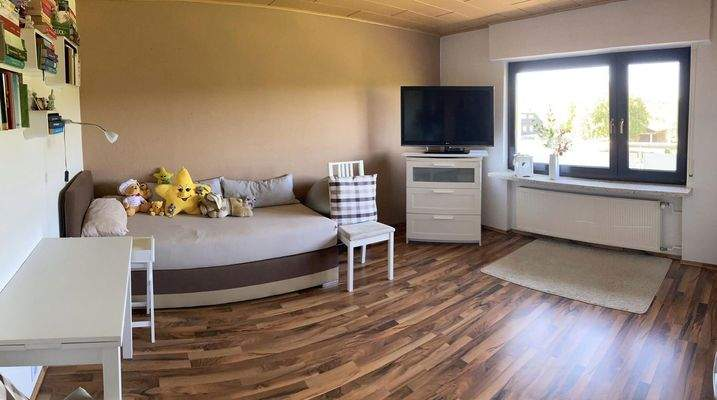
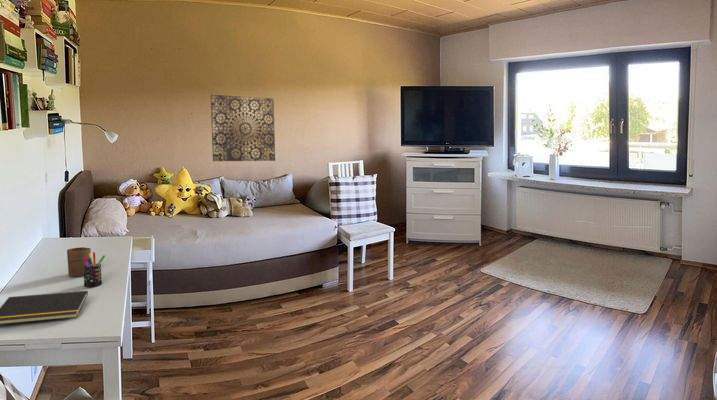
+ cup (79, 261)
+ wall art (244, 129)
+ notepad (42, 306)
+ pen holder (94, 267)
